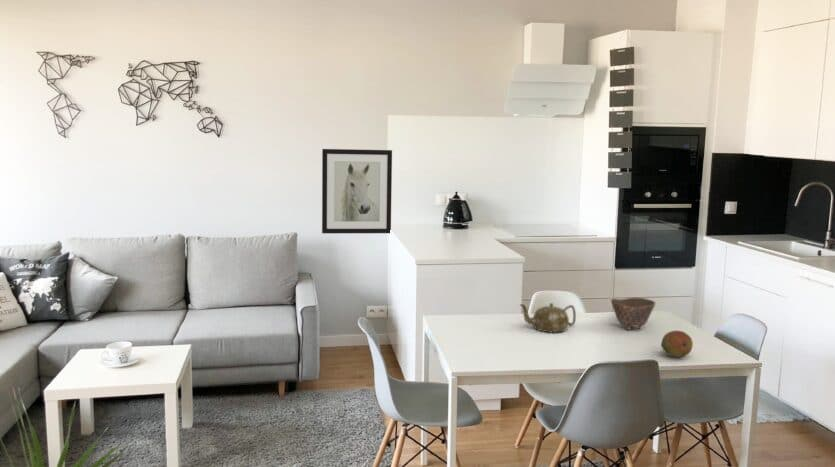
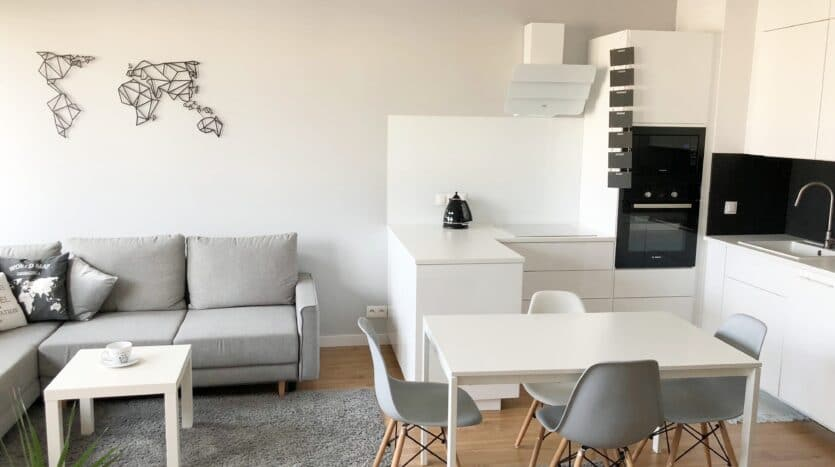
- wall art (357, 191)
- teapot (548, 315)
- bowl (632, 314)
- fruit (675, 343)
